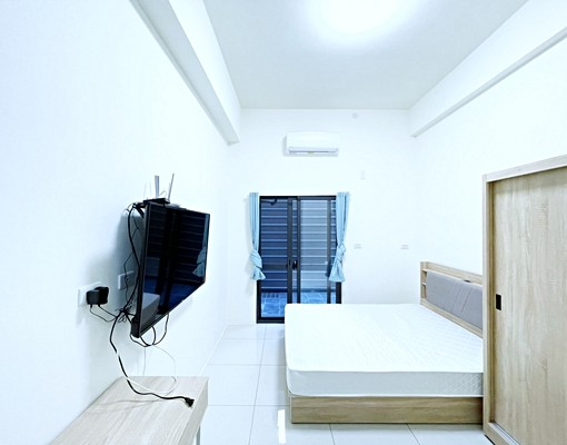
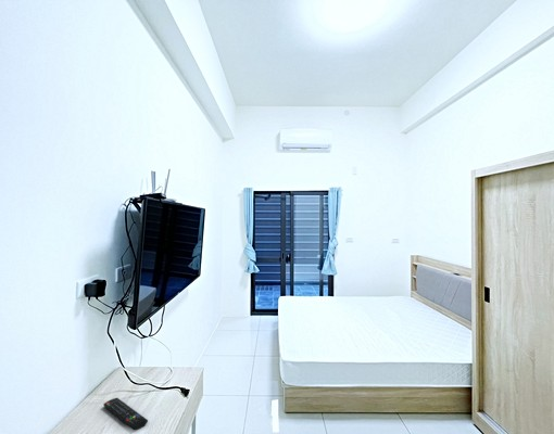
+ remote control (124, 412)
